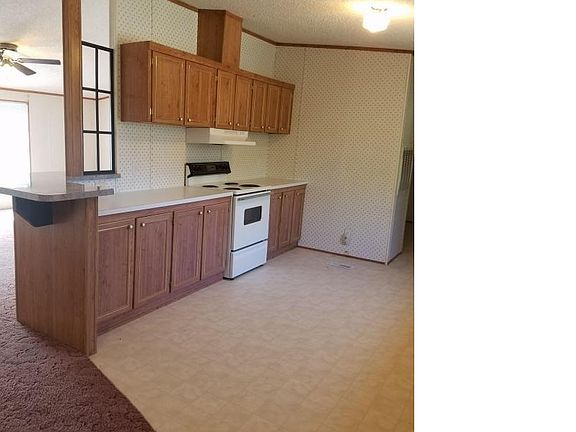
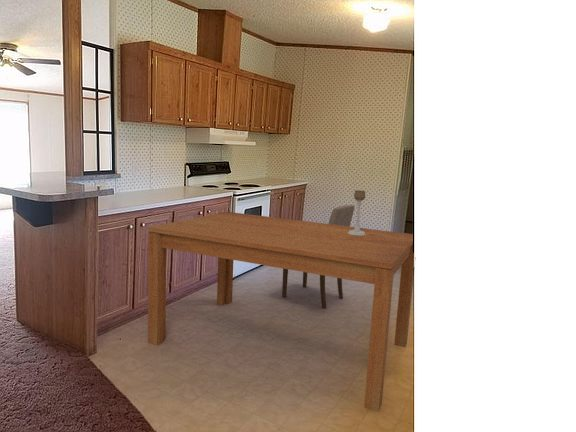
+ dining table (289, 269)
+ candle holder (358, 212)
+ dining chair (305, 272)
